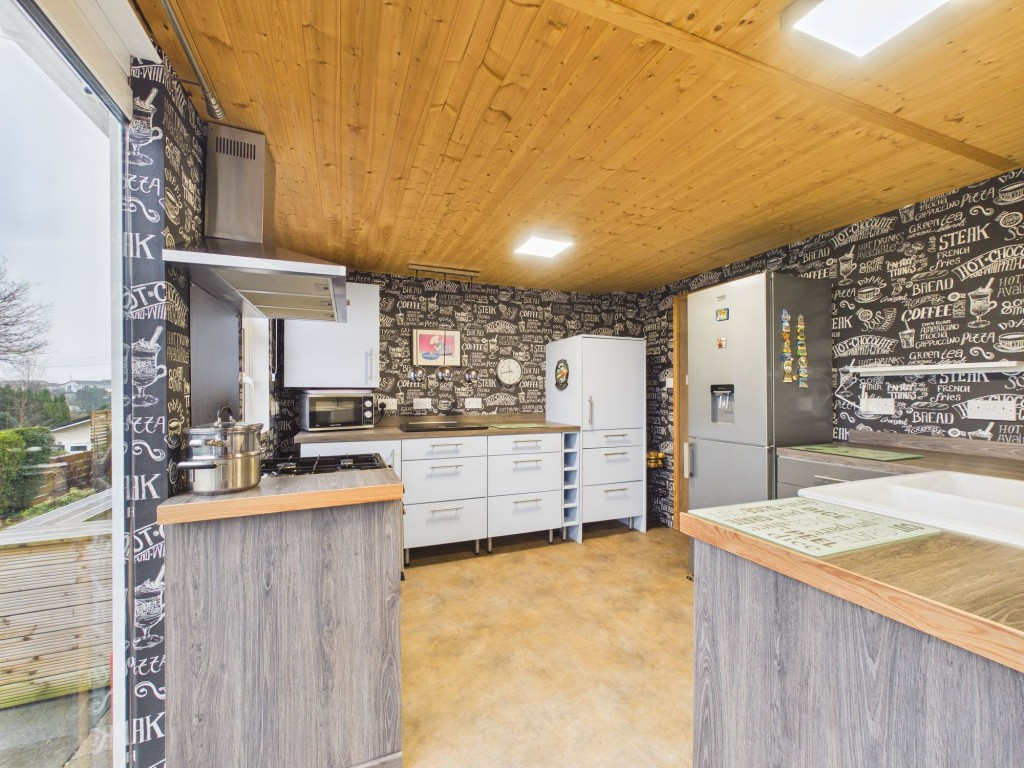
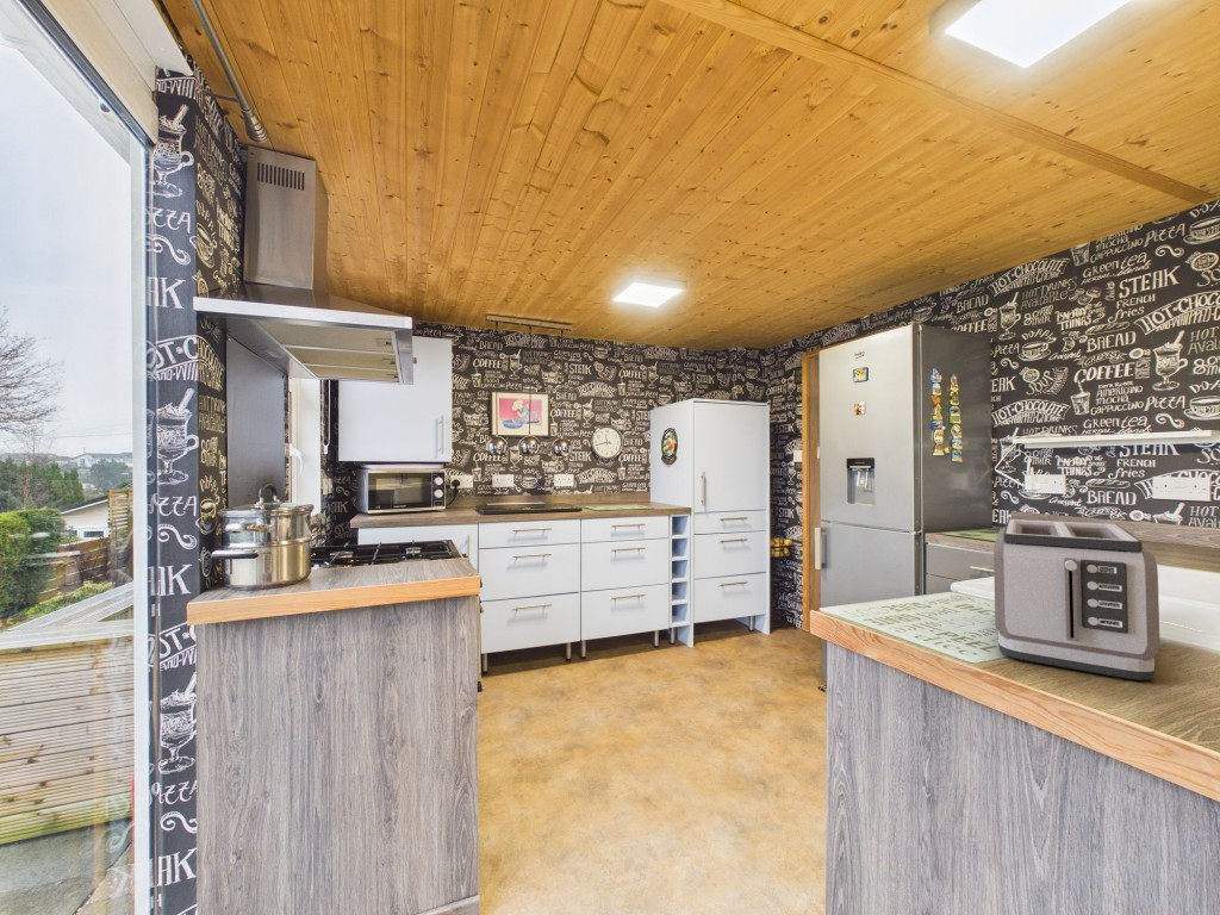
+ toaster (1065, 586)
